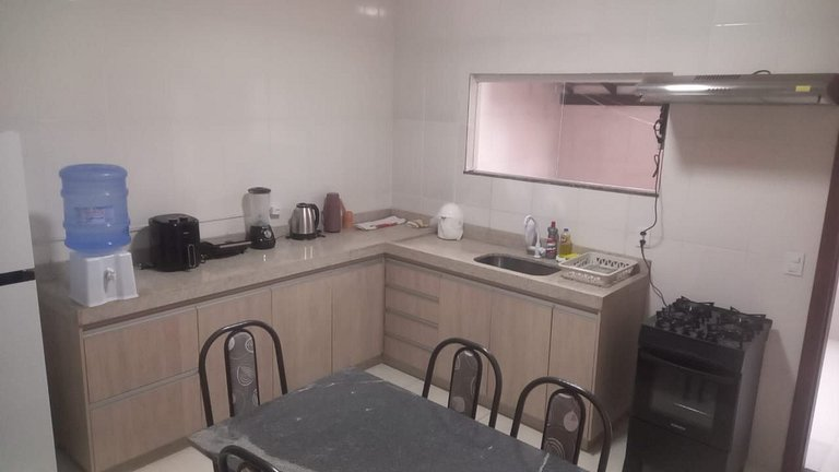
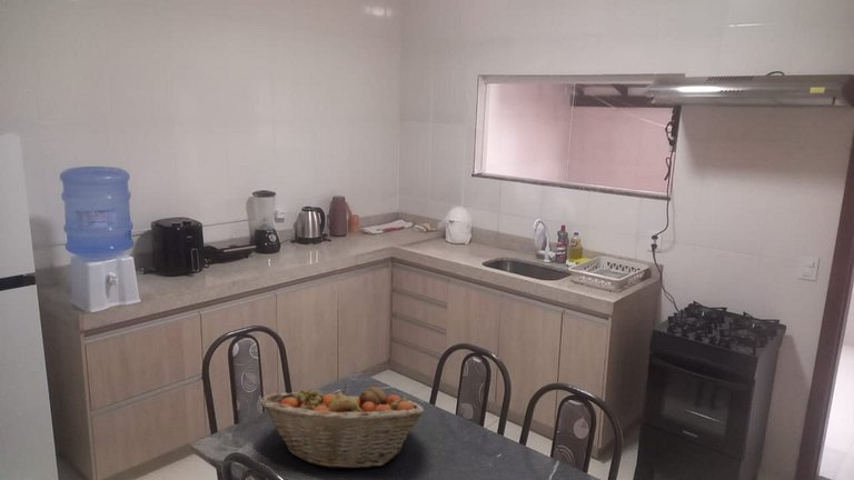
+ fruit basket (341, 416)
